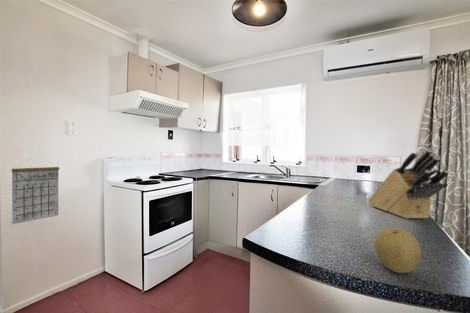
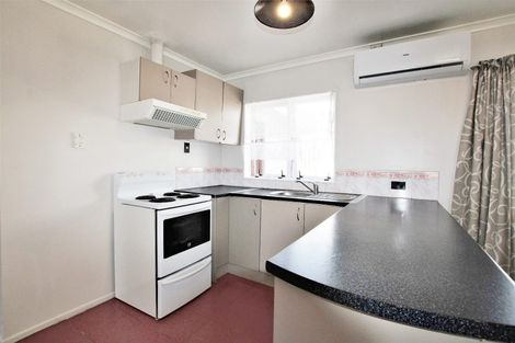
- calendar (36, 187)
- fruit (396, 249)
- knife block (403, 181)
